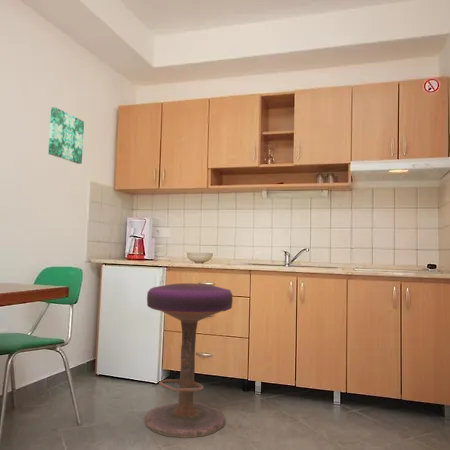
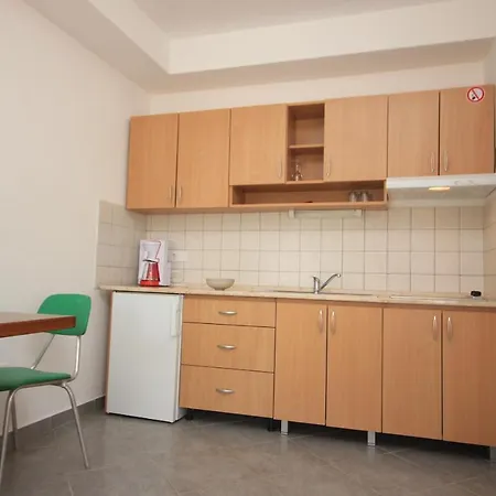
- wall art (67, 136)
- stool (188, 351)
